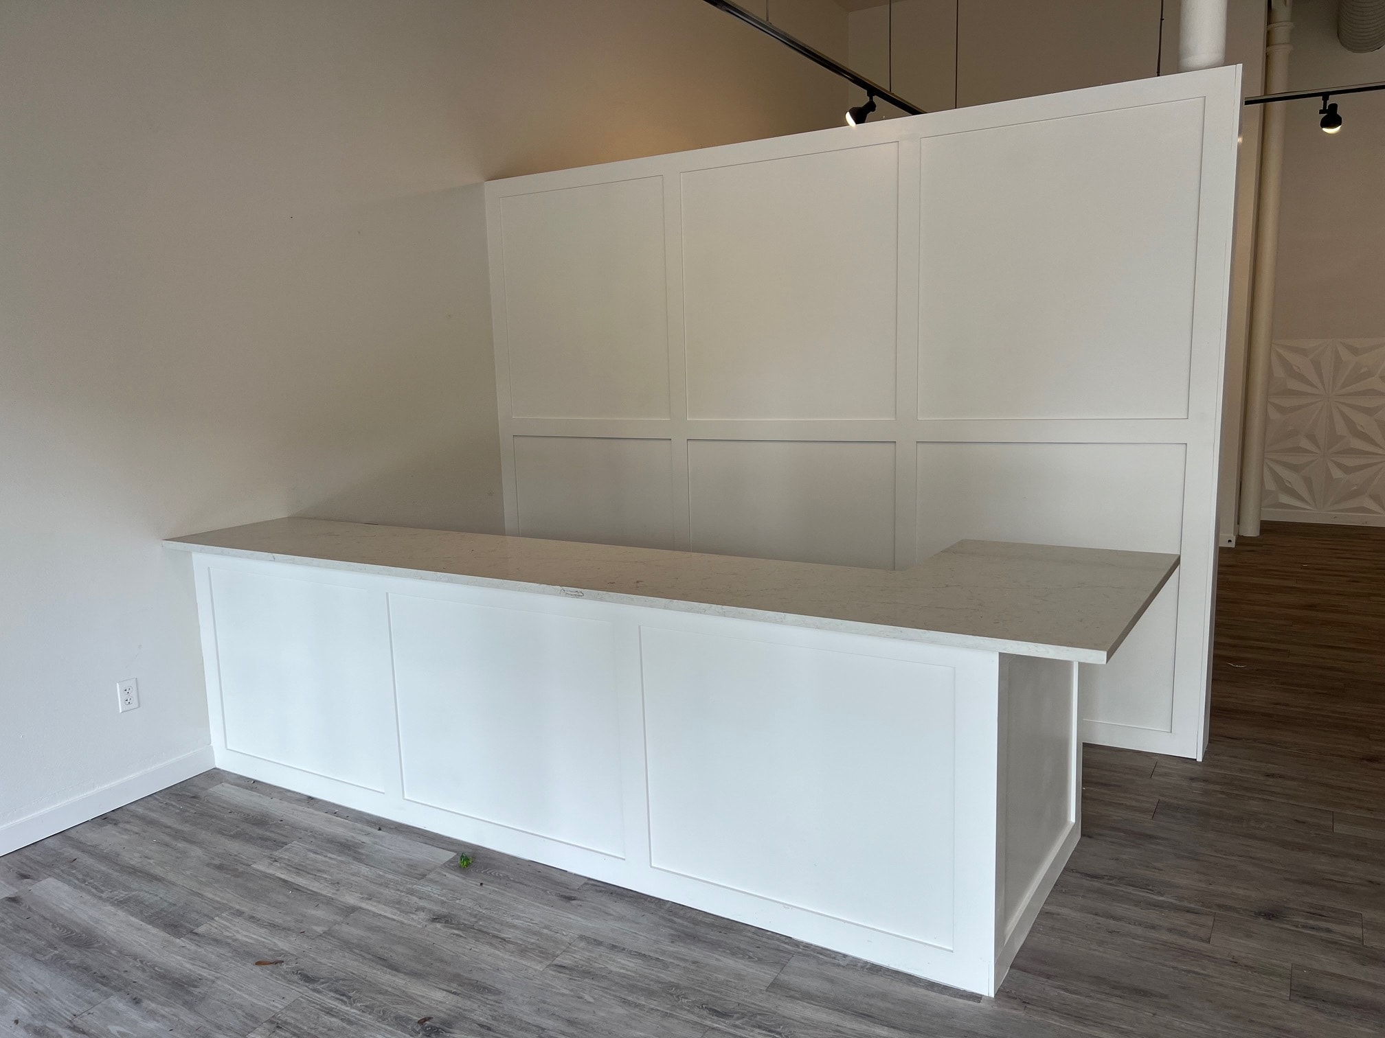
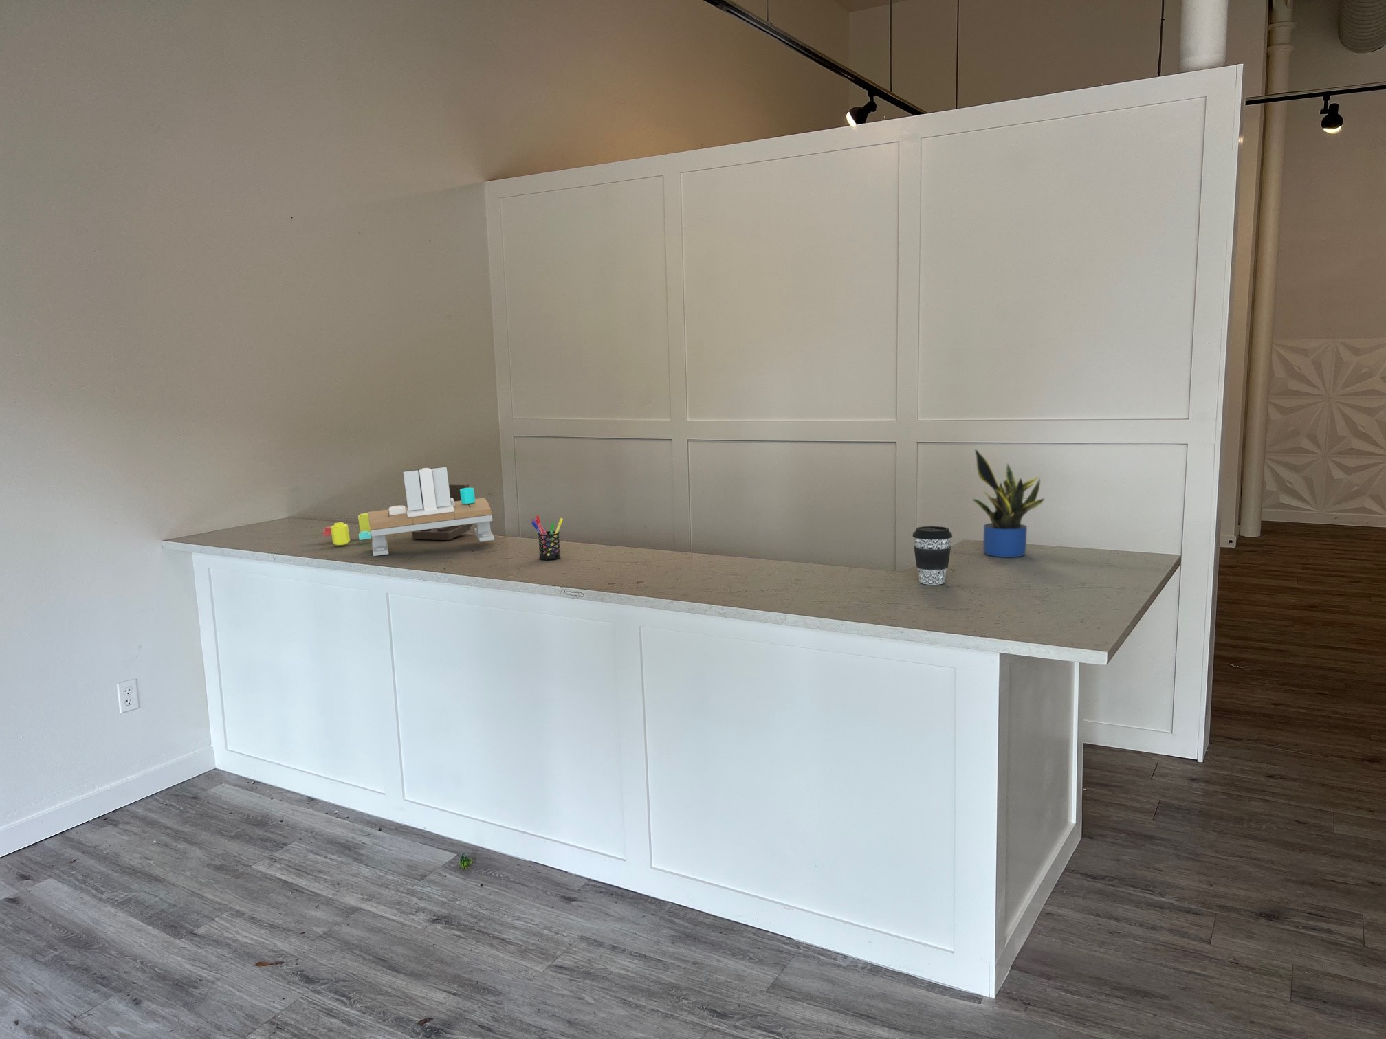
+ coffee cup (932, 556)
+ desk organizer (404, 505)
+ pen holder (548, 537)
+ potted plant (1004, 502)
